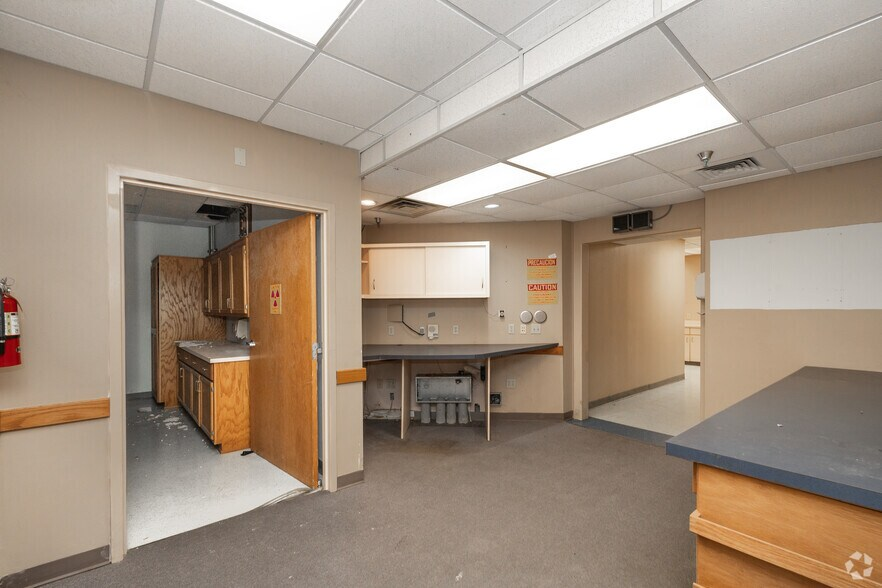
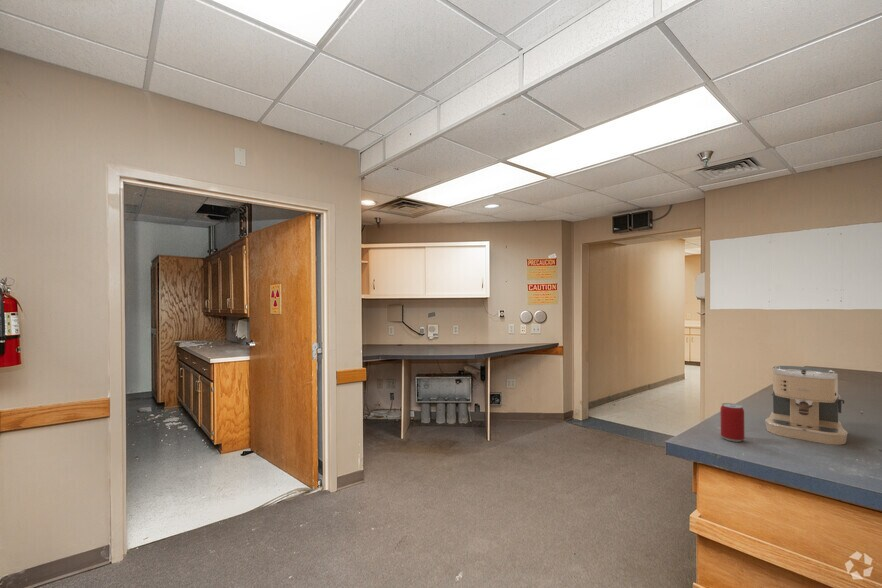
+ coffee maker (804, 401)
+ beer can (732, 422)
